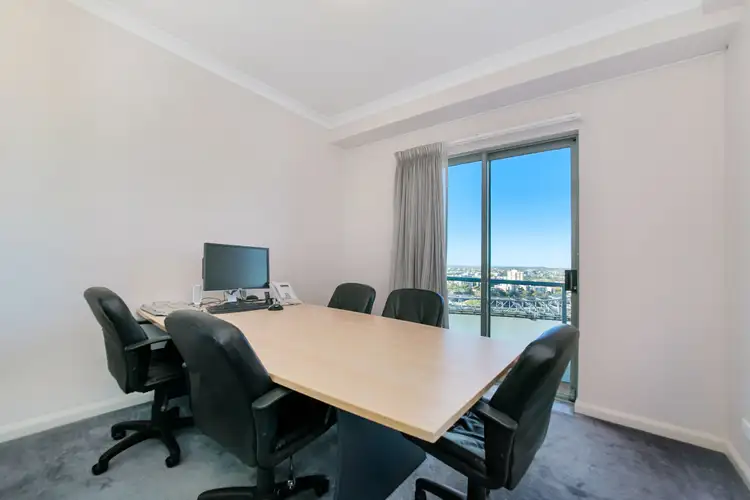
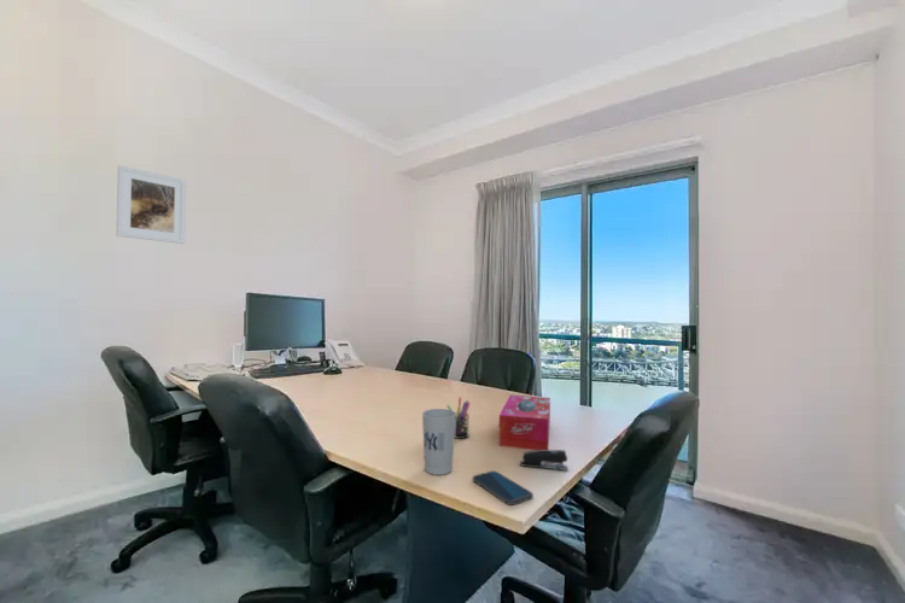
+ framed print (152, 206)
+ cup (438, 440)
+ smartphone (501, 486)
+ tissue box (526, 420)
+ pen holder (457, 417)
+ stapler (543, 457)
